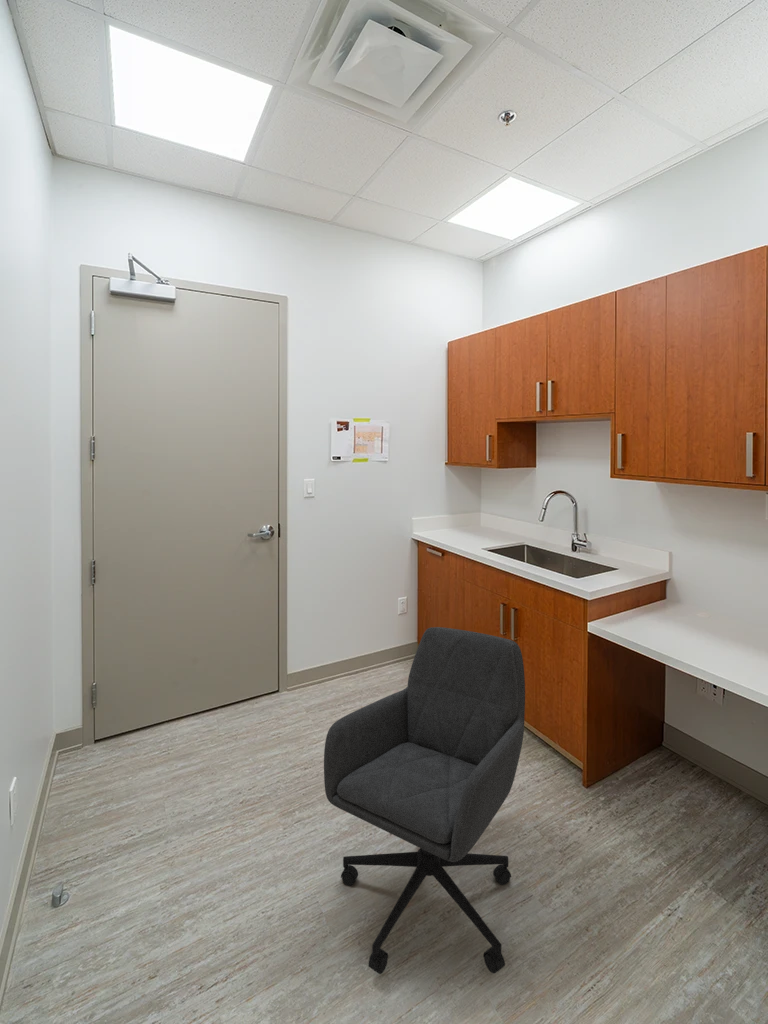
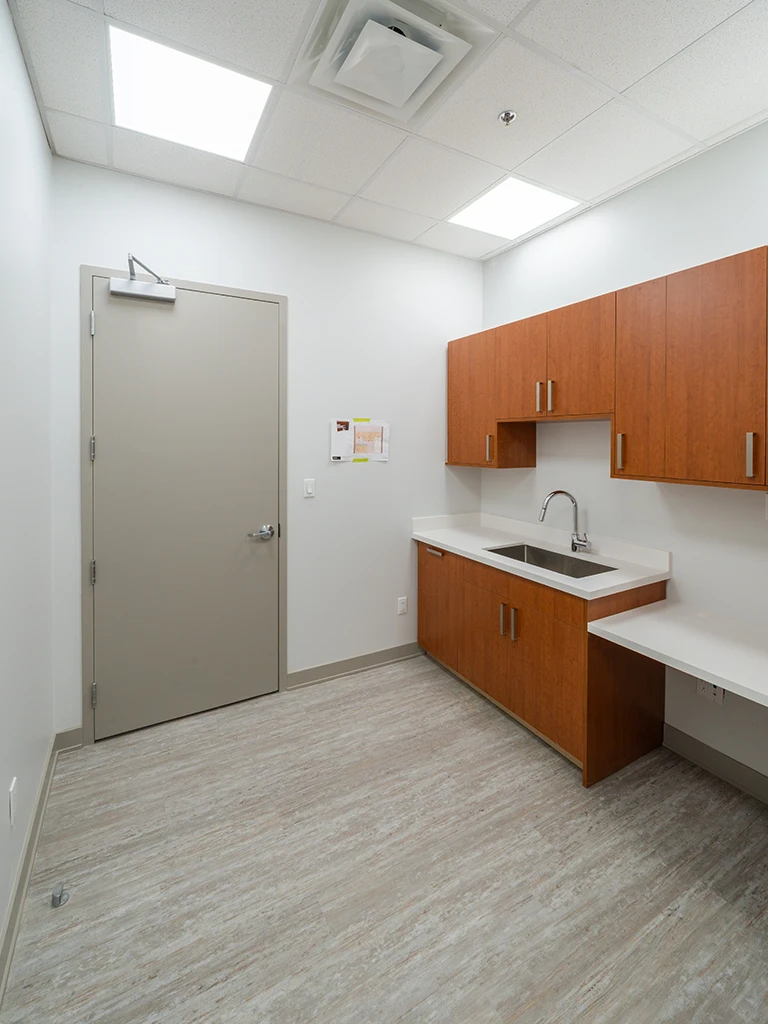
- office chair (432, 775)
